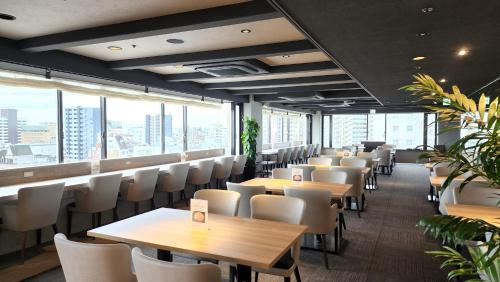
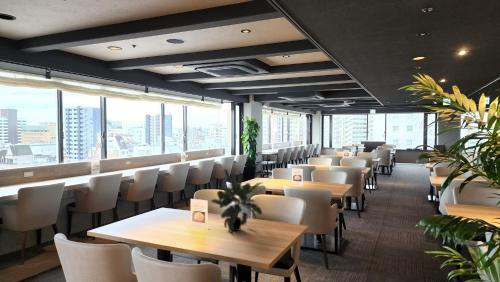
+ potted plant (236, 199)
